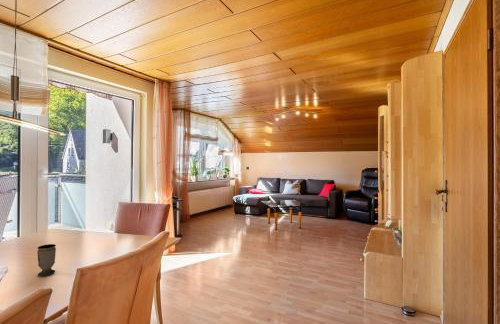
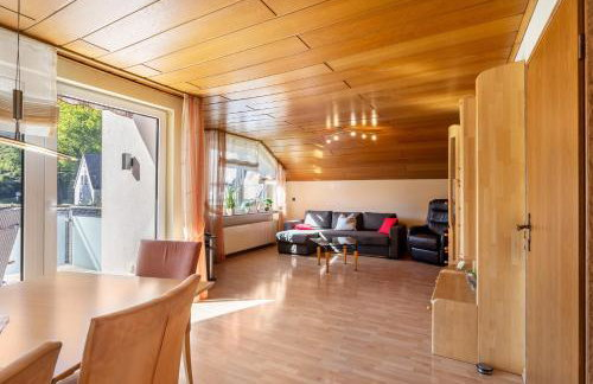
- cup (46, 259)
